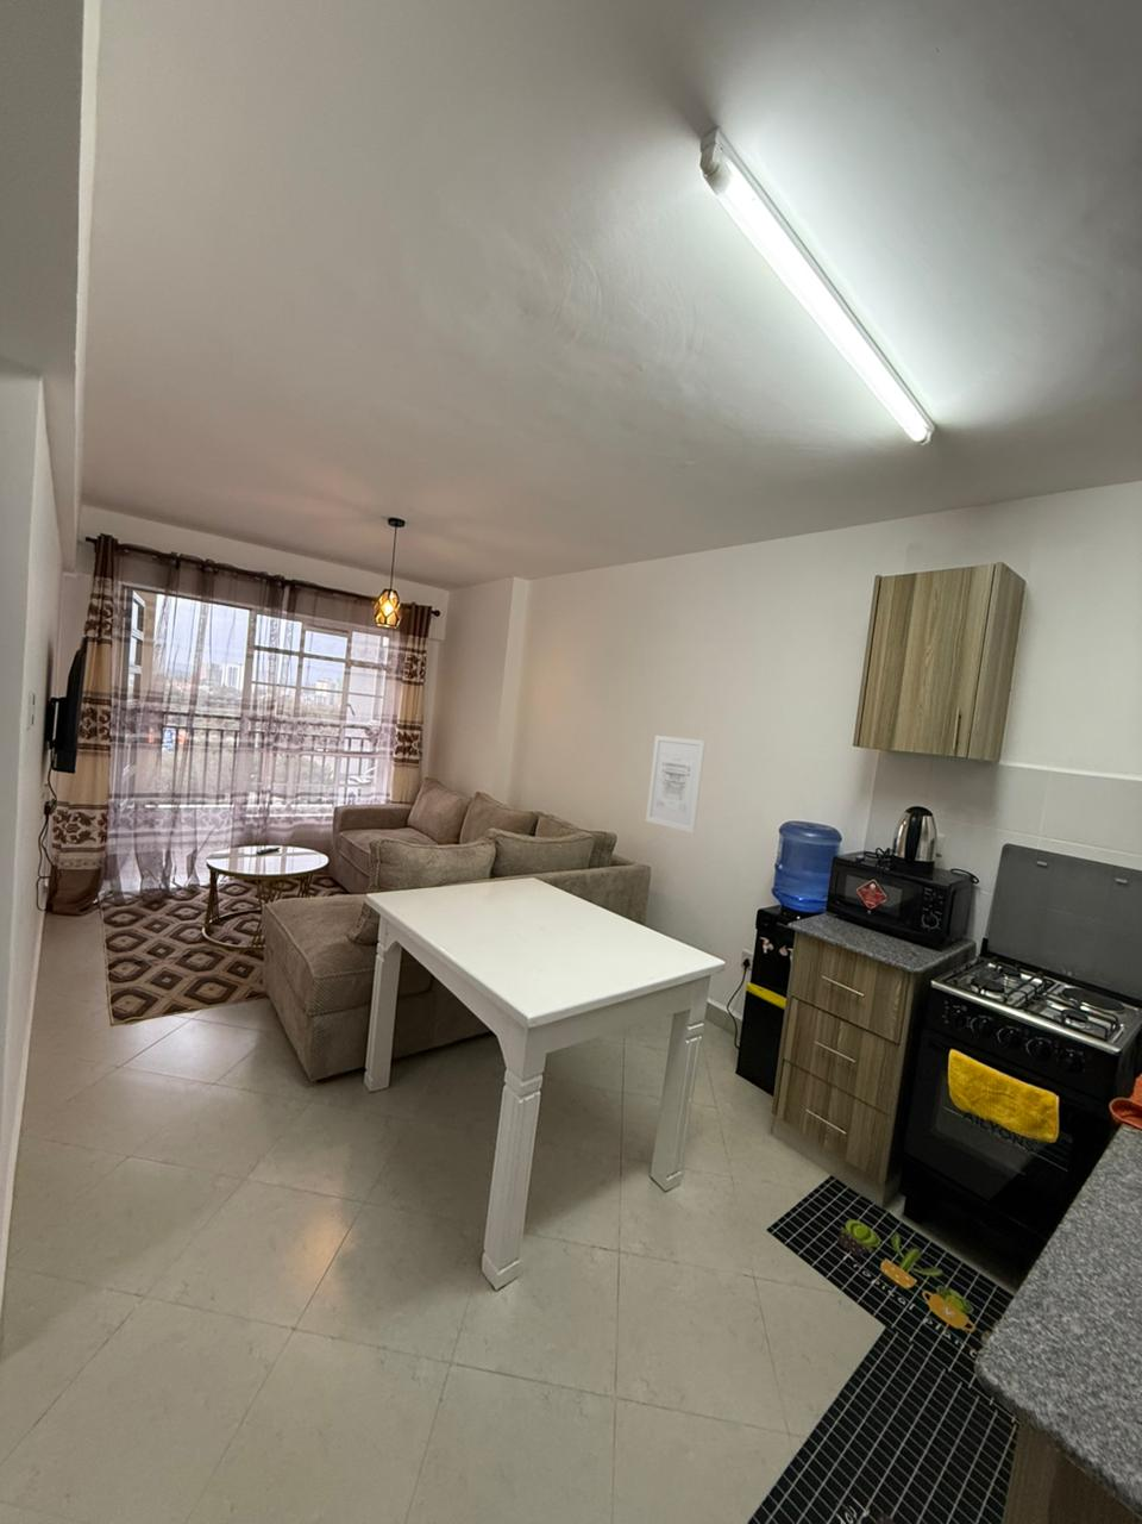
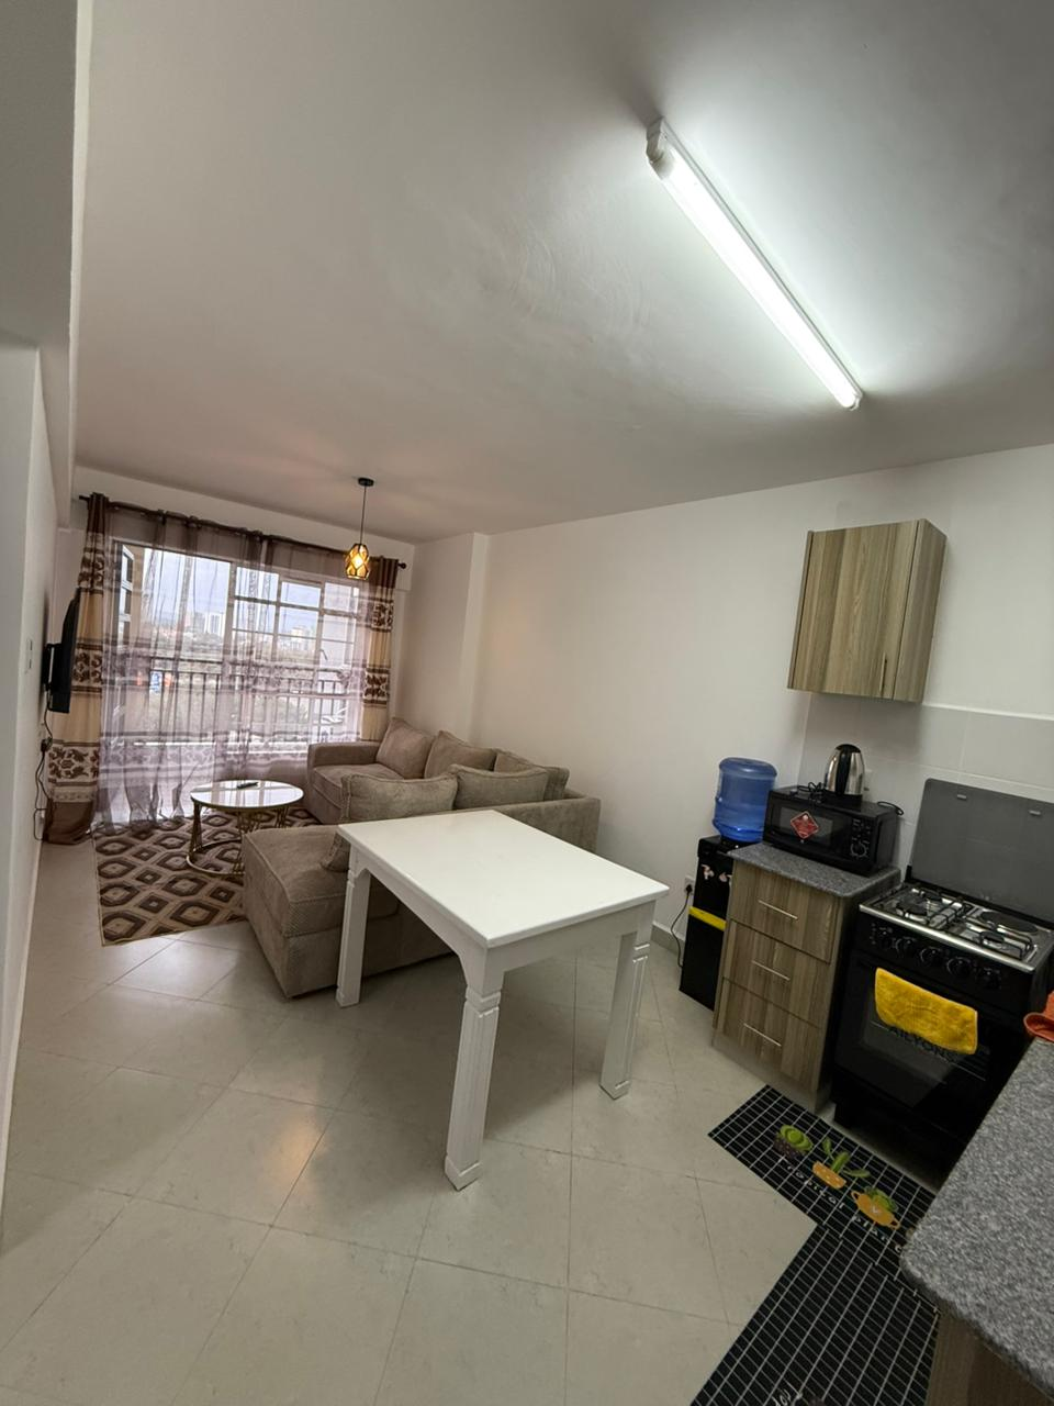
- wall art (673, 782)
